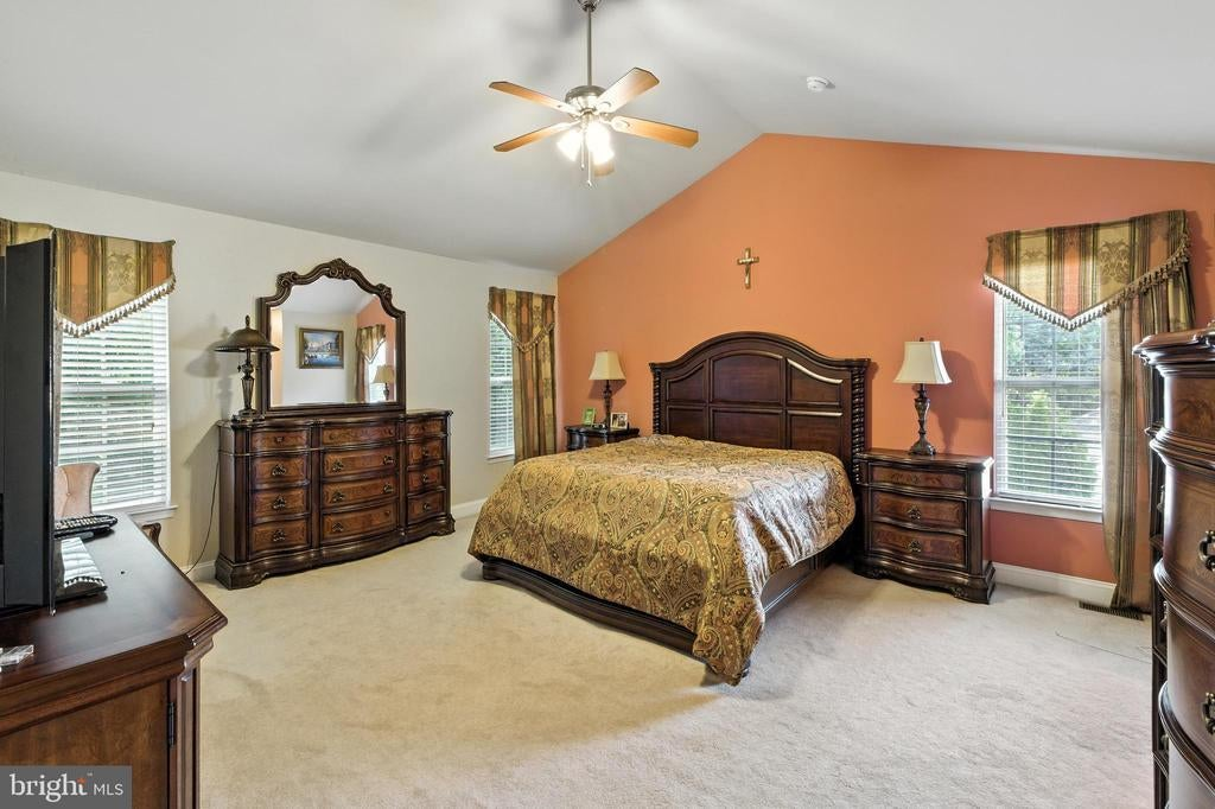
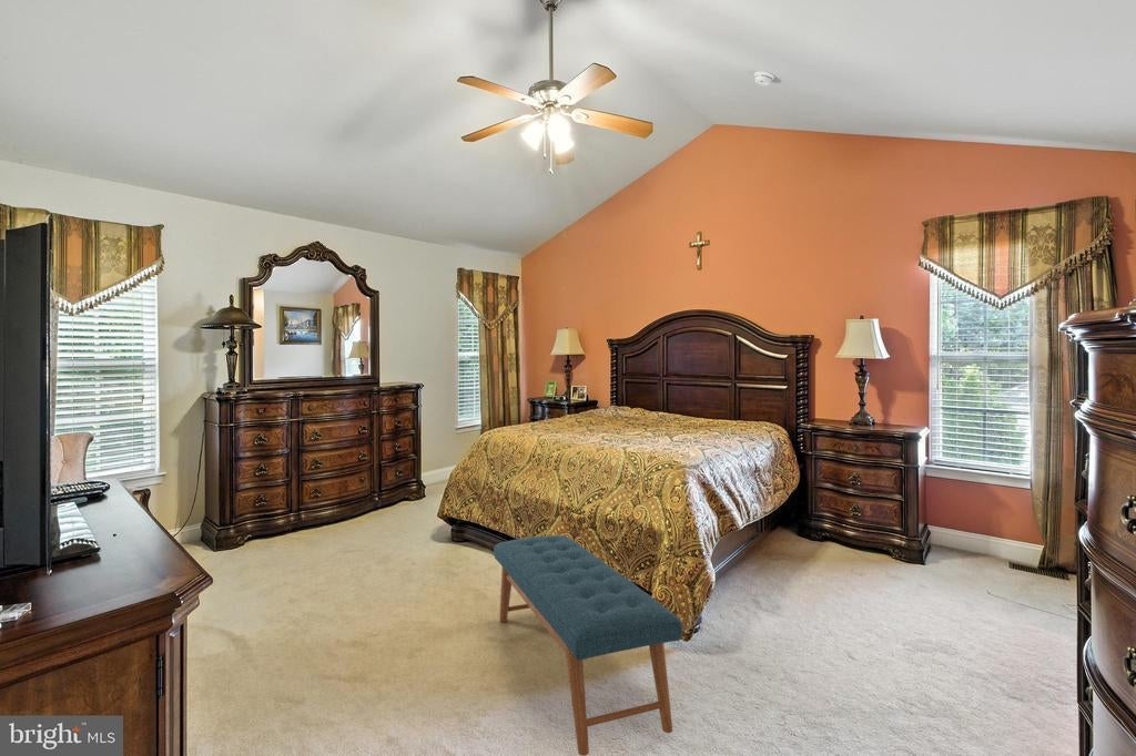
+ bench (570, 616)
